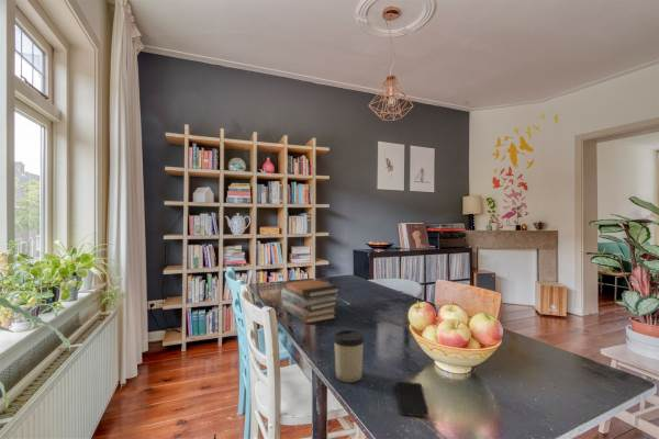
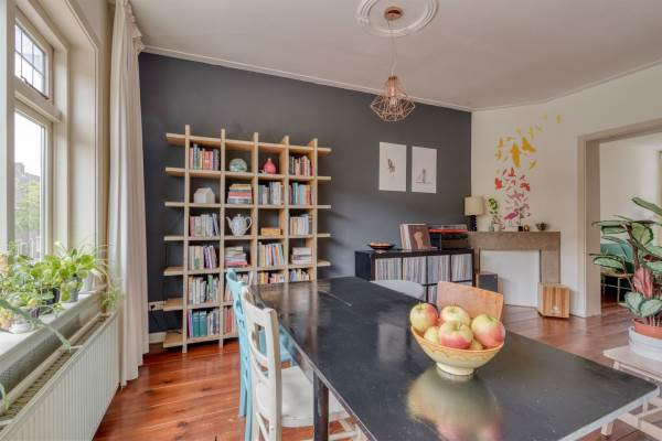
- book stack (309, 299)
- smartphone (411, 397)
- cup (348, 354)
